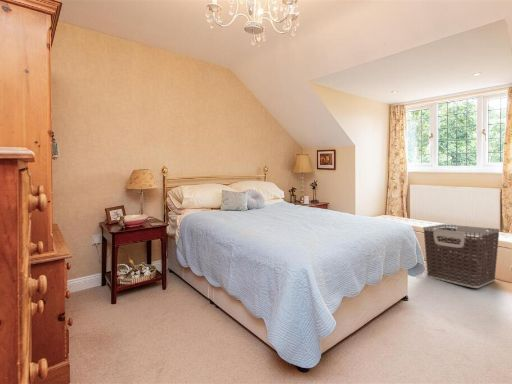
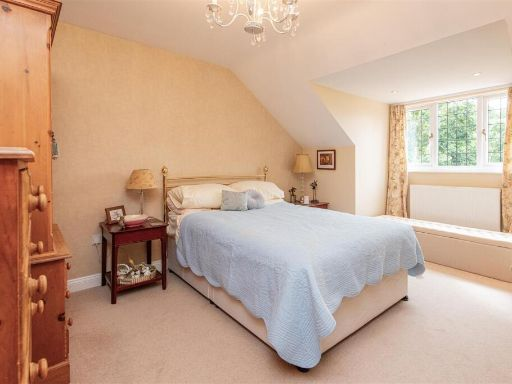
- clothes hamper (460, 253)
